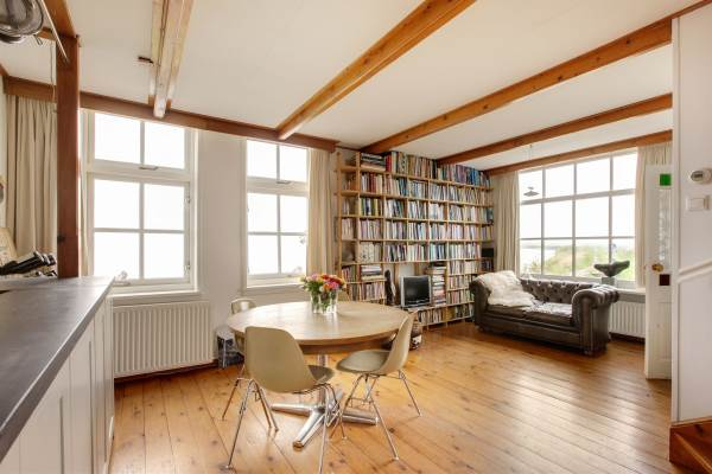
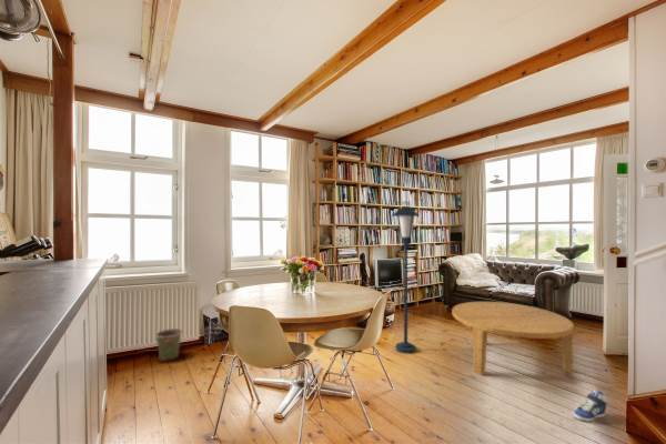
+ sneaker (589, 402)
+ bucket (168, 344)
+ coffee table (508, 337)
+ floor lamp (405, 278)
